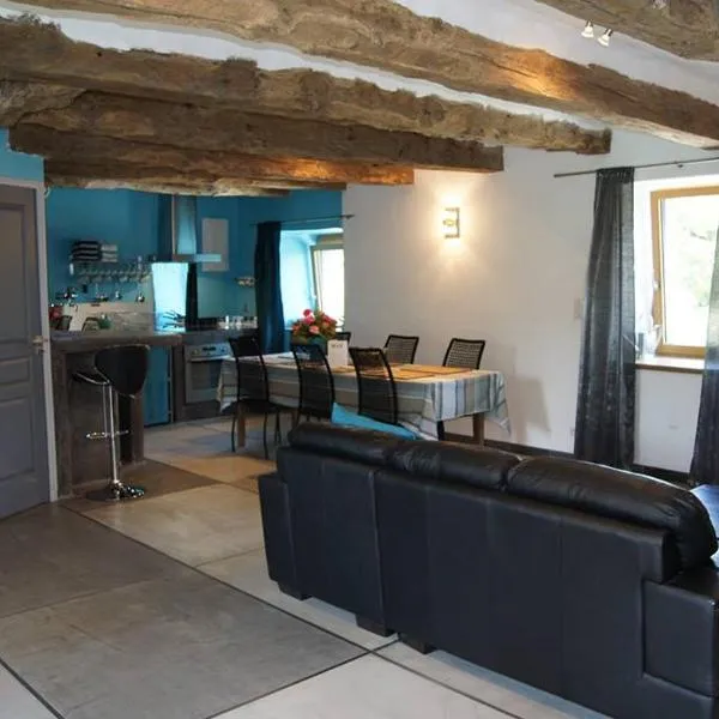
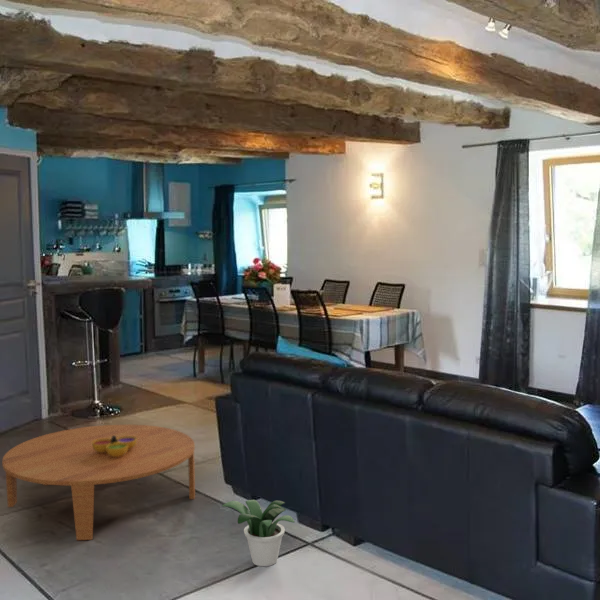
+ potted plant (258, 532)
+ decorative bowl (112, 443)
+ coffee table (102, 475)
